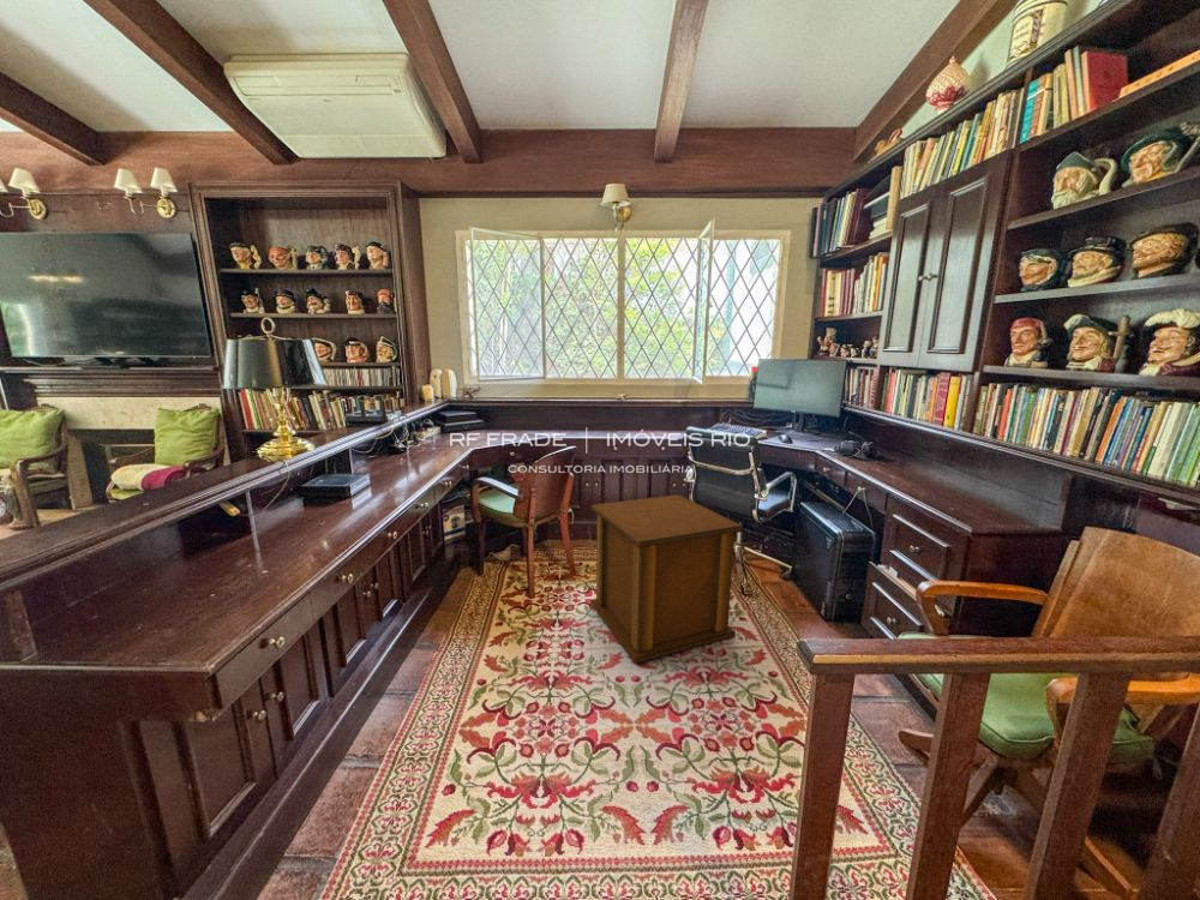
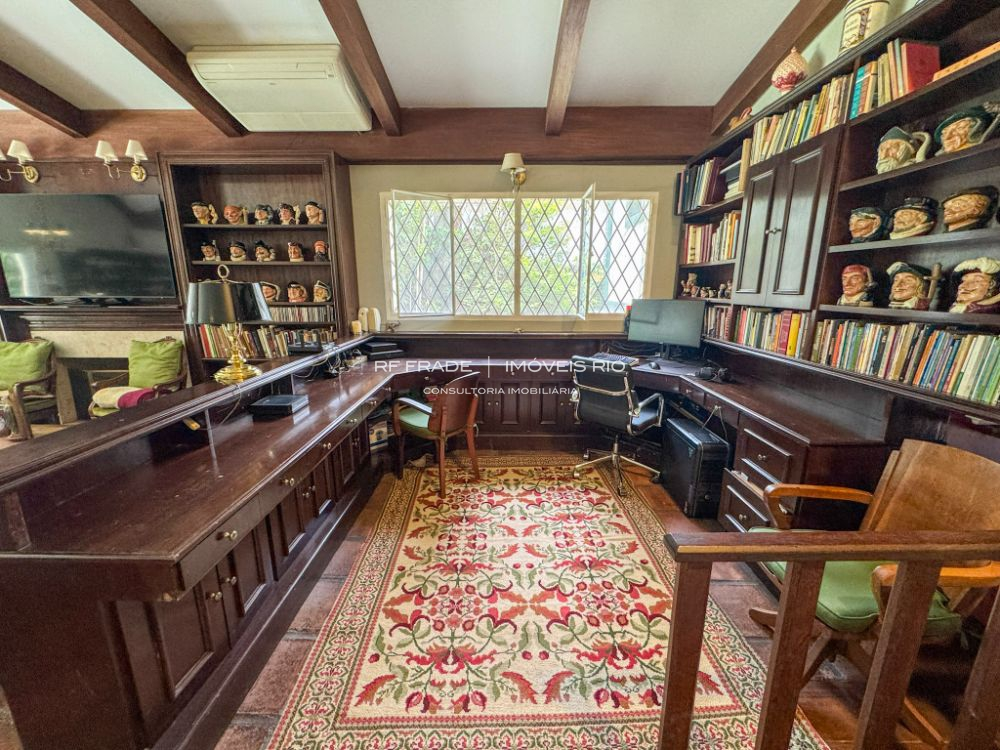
- side table (660, 568)
